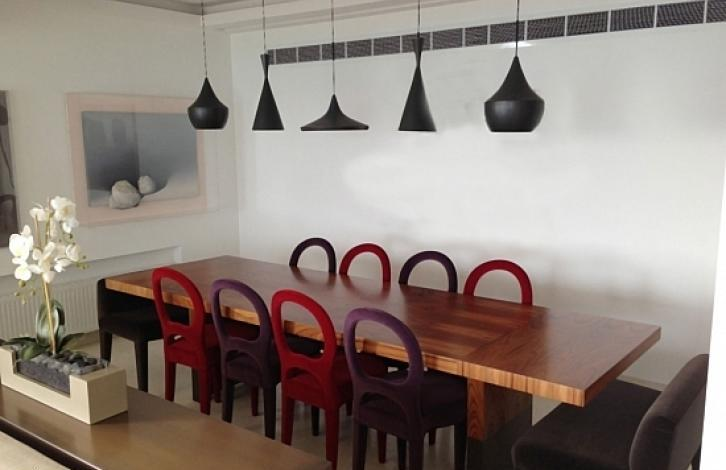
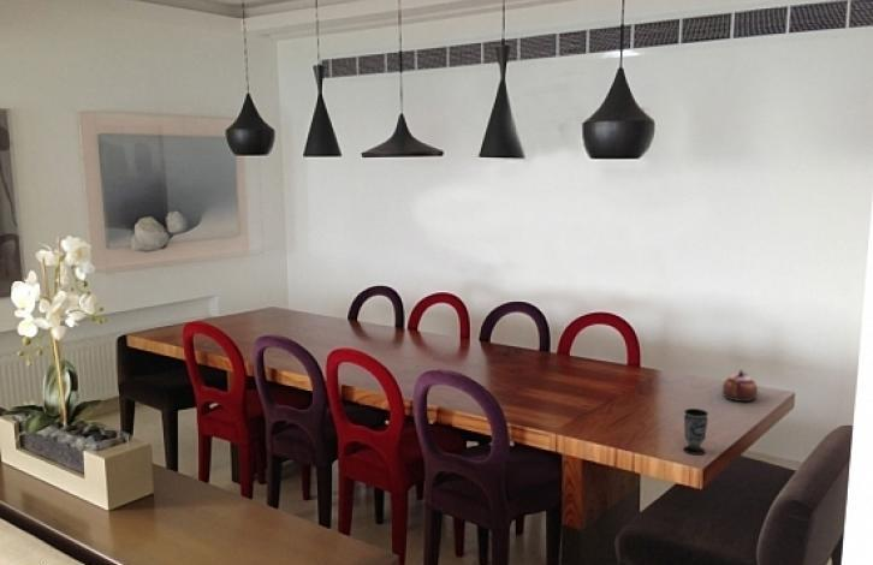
+ teapot (740, 383)
+ cup (695, 430)
